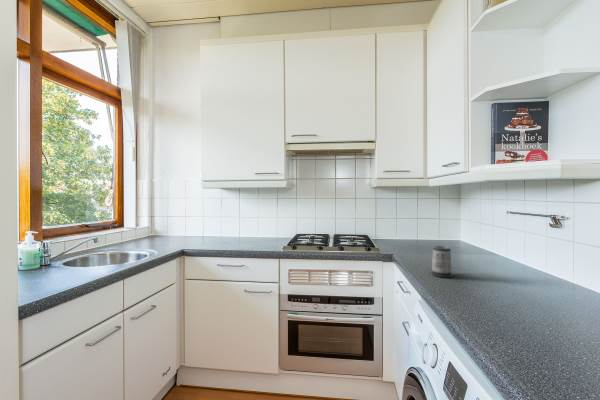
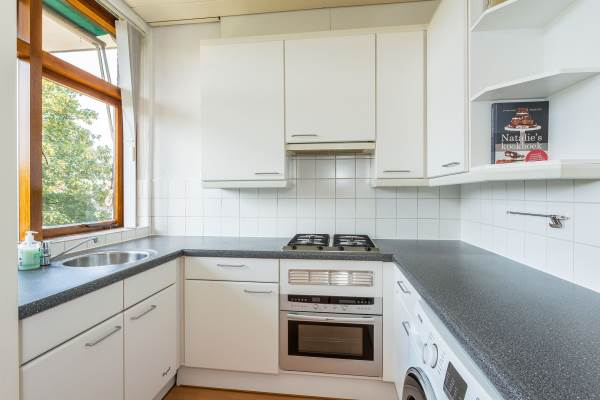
- mug (442, 260)
